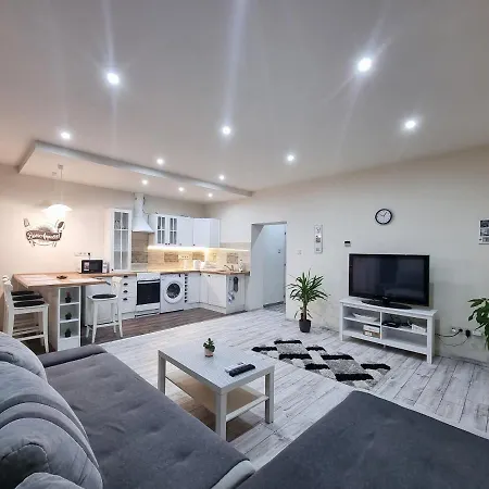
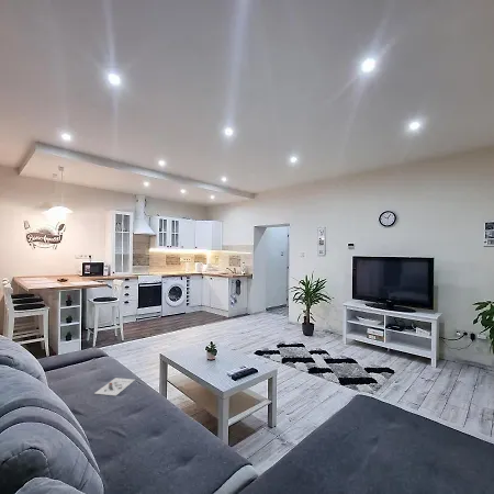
+ architectural model (115, 384)
